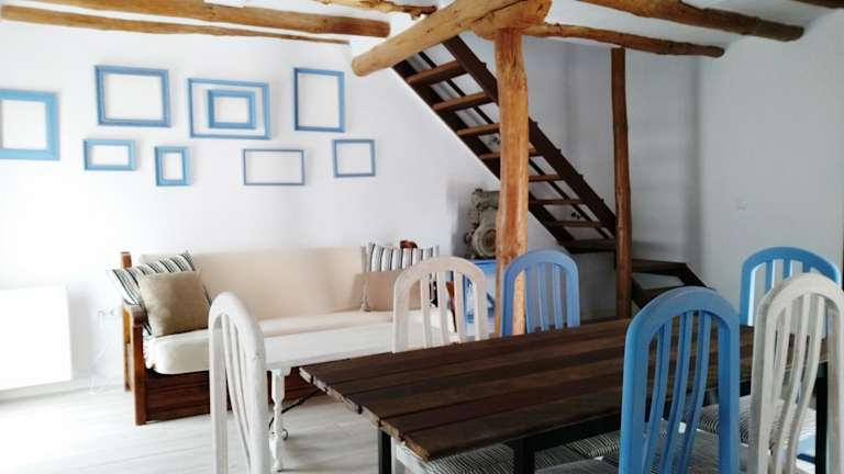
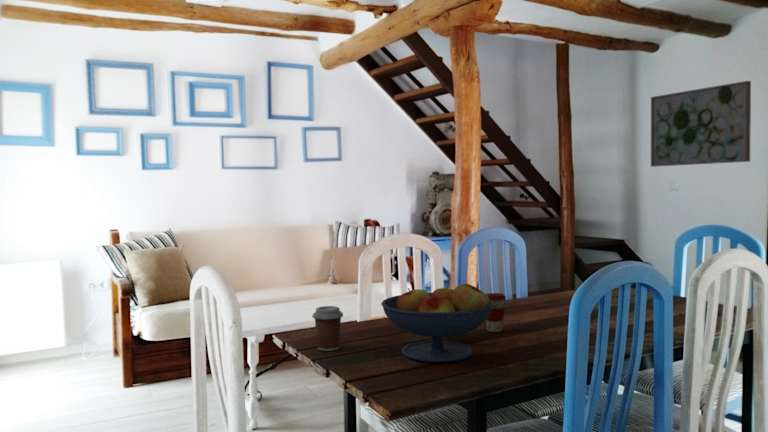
+ wall art (696, 127)
+ coffee cup (328, 328)
+ fruit bowl (437, 318)
+ coffee cup (494, 312)
